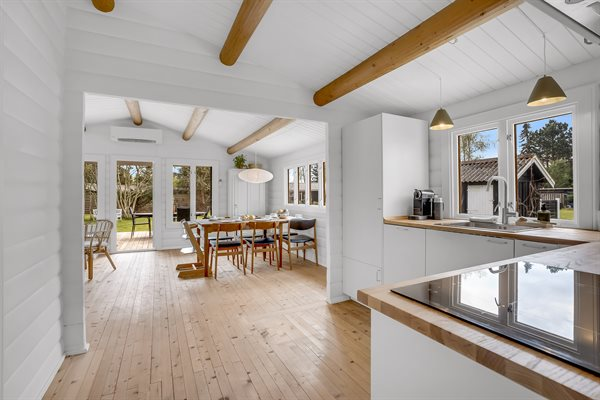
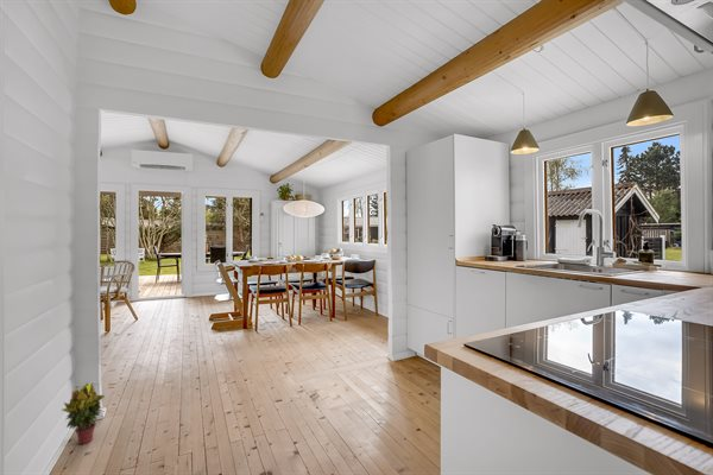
+ potted plant (84, 412)
